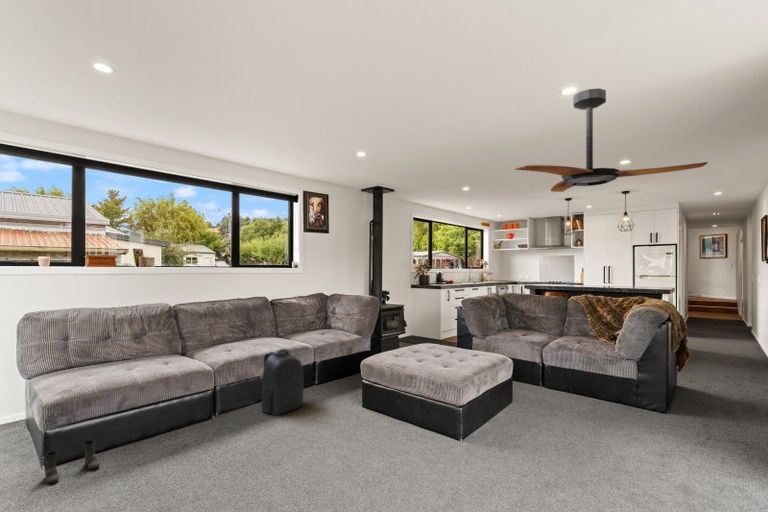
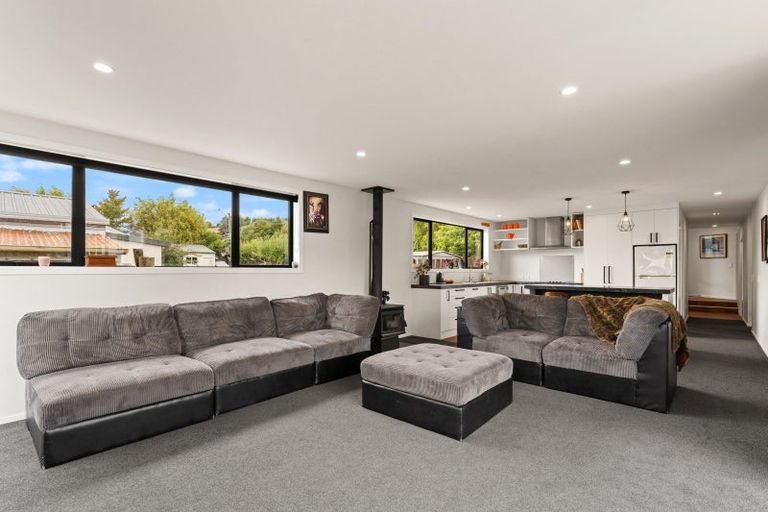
- boots (84, 459)
- backpack (280, 377)
- ceiling fan (592, 137)
